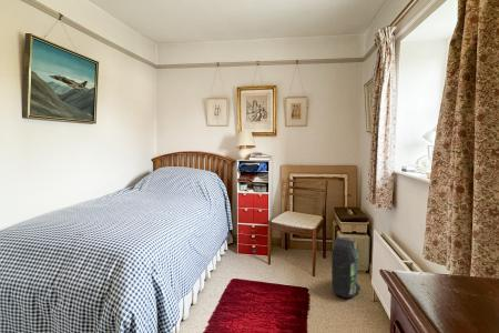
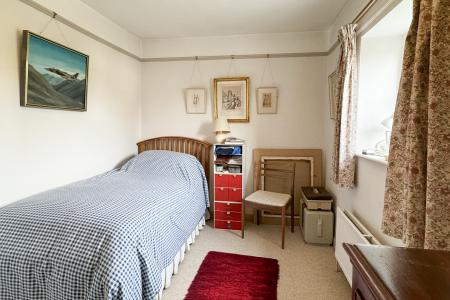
- backpack (345, 265)
